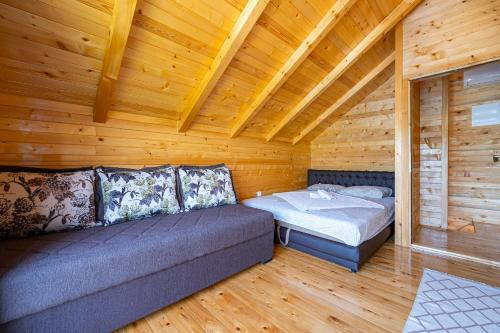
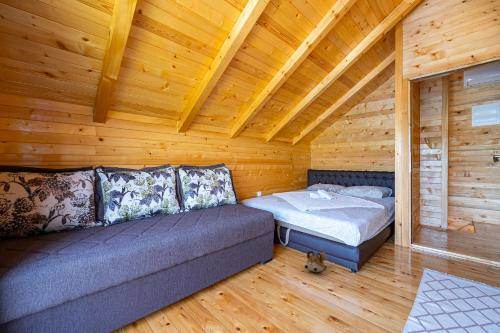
+ plush toy (317, 260)
